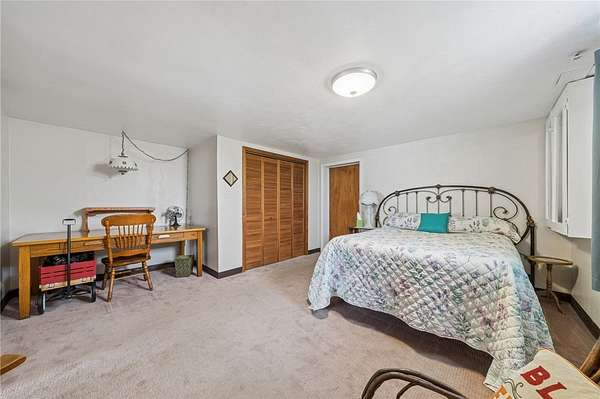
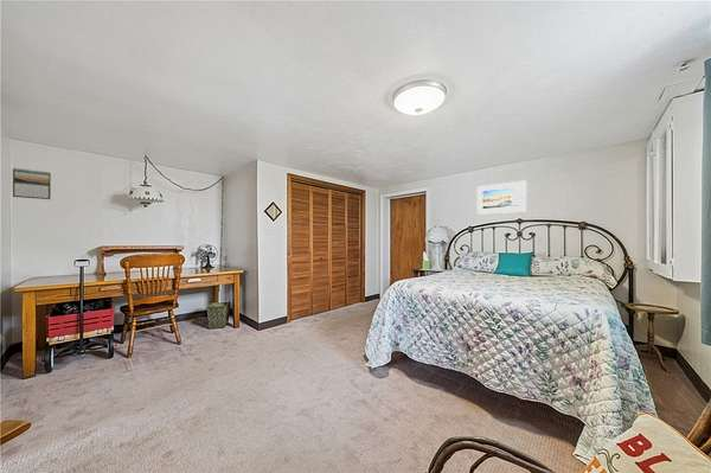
+ calendar (32, 184)
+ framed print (500, 198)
